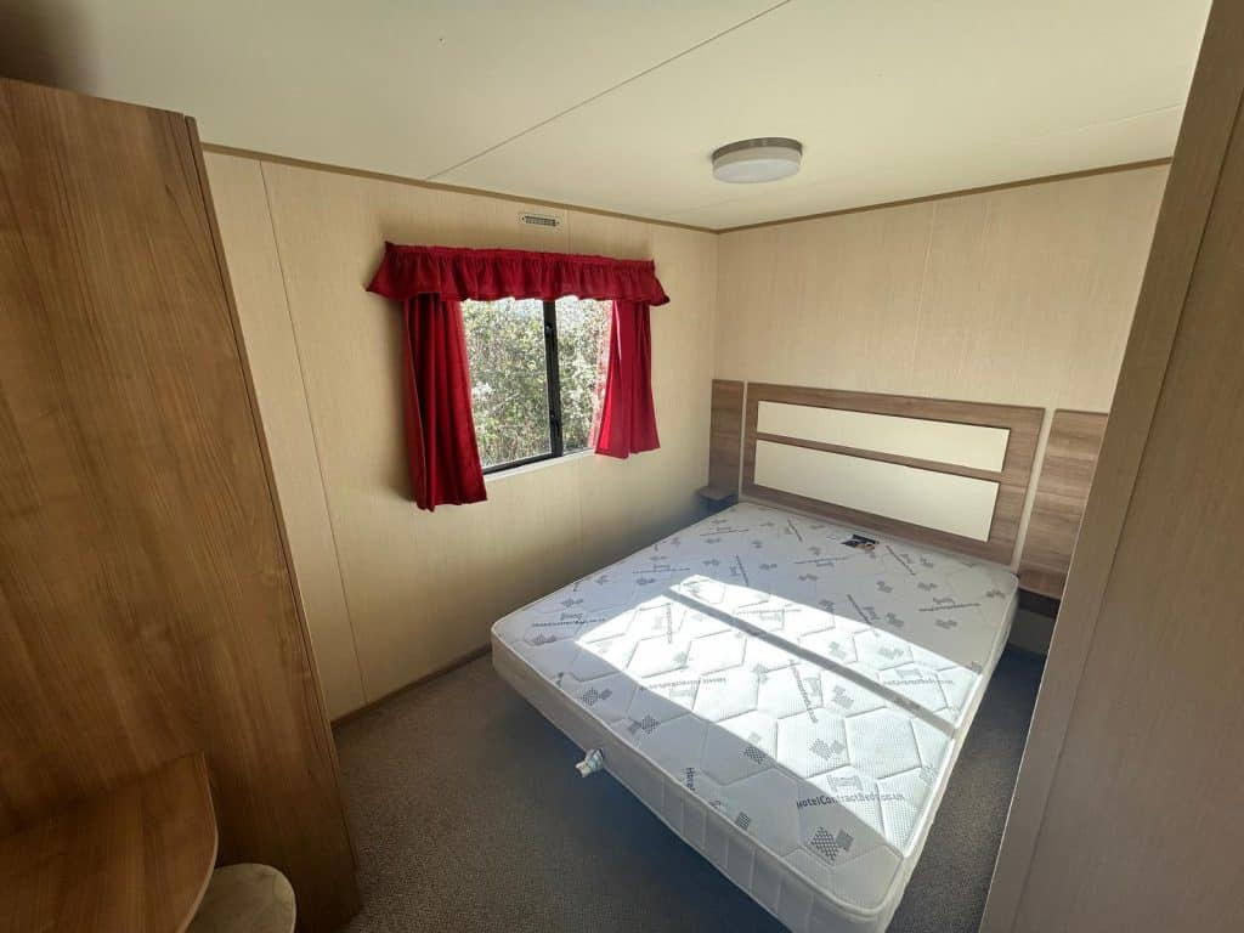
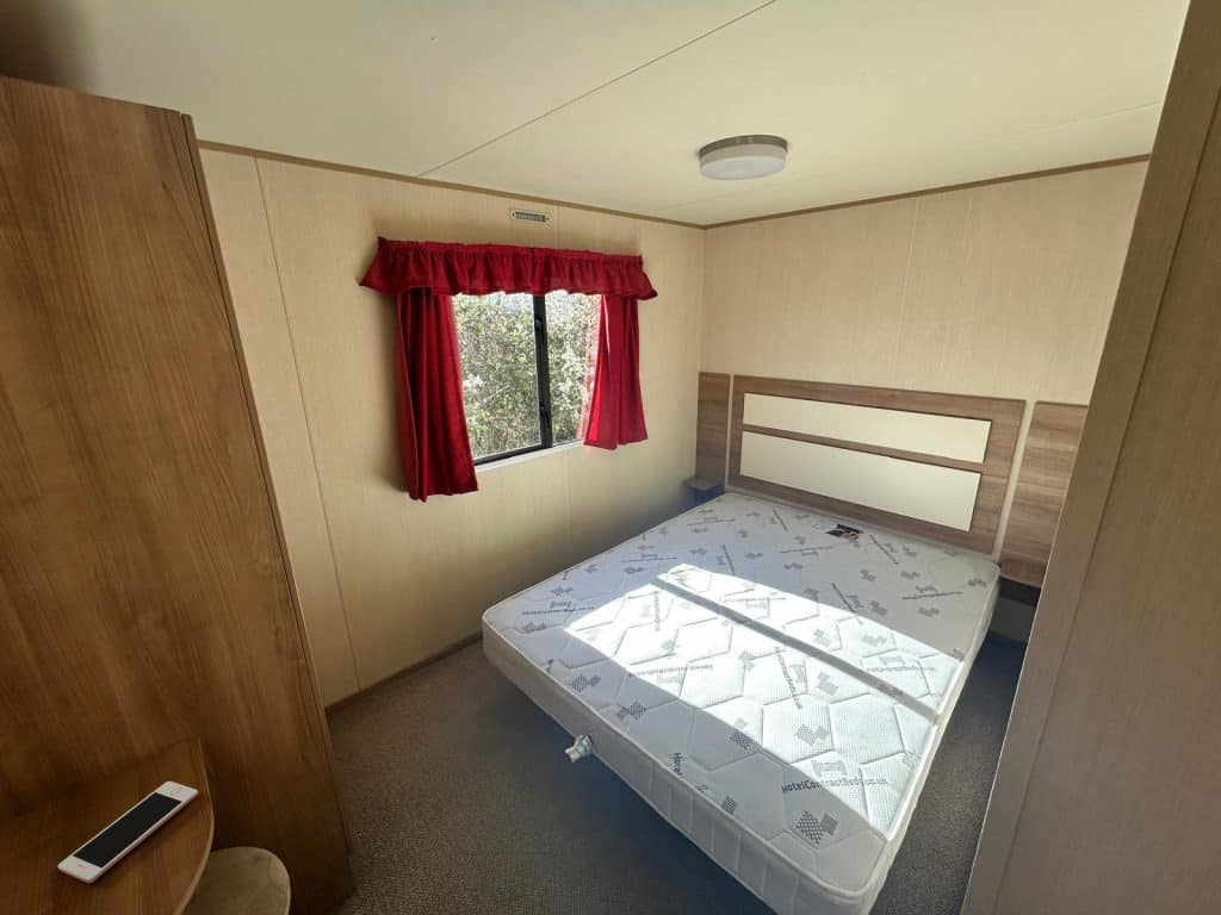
+ cell phone (132, 827)
